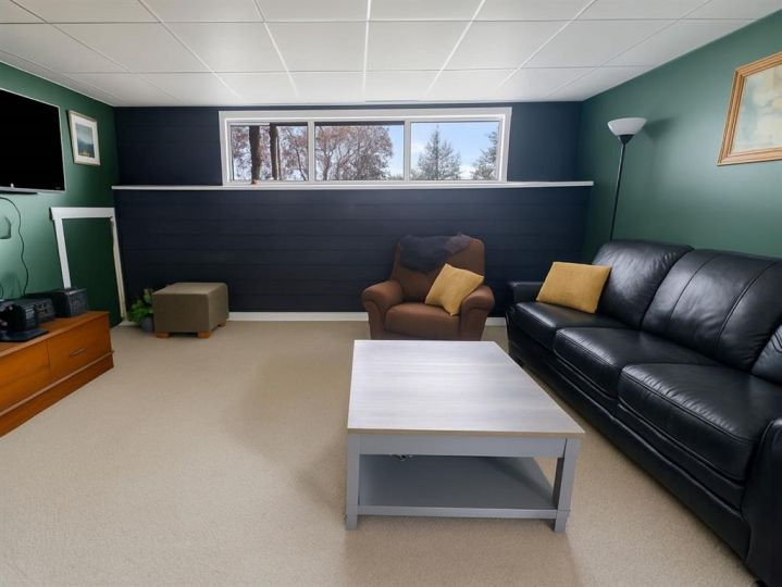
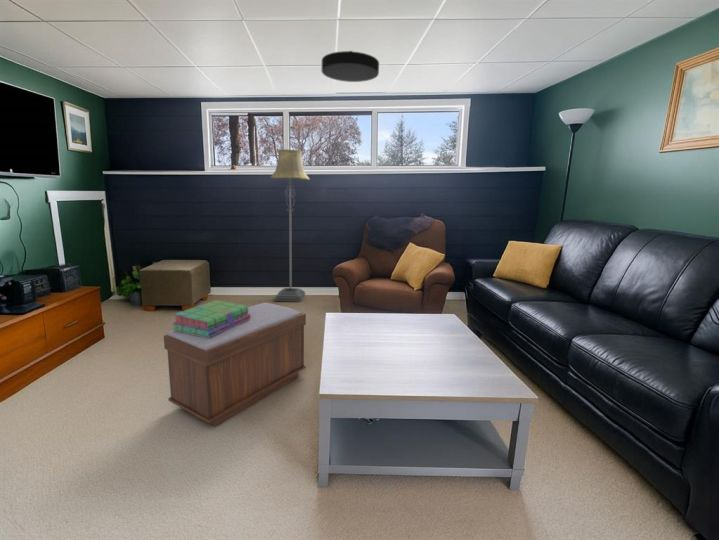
+ ceiling light (350, 67)
+ bench (242, 355)
+ floor lamp (290, 227)
+ stack of books (212, 316)
